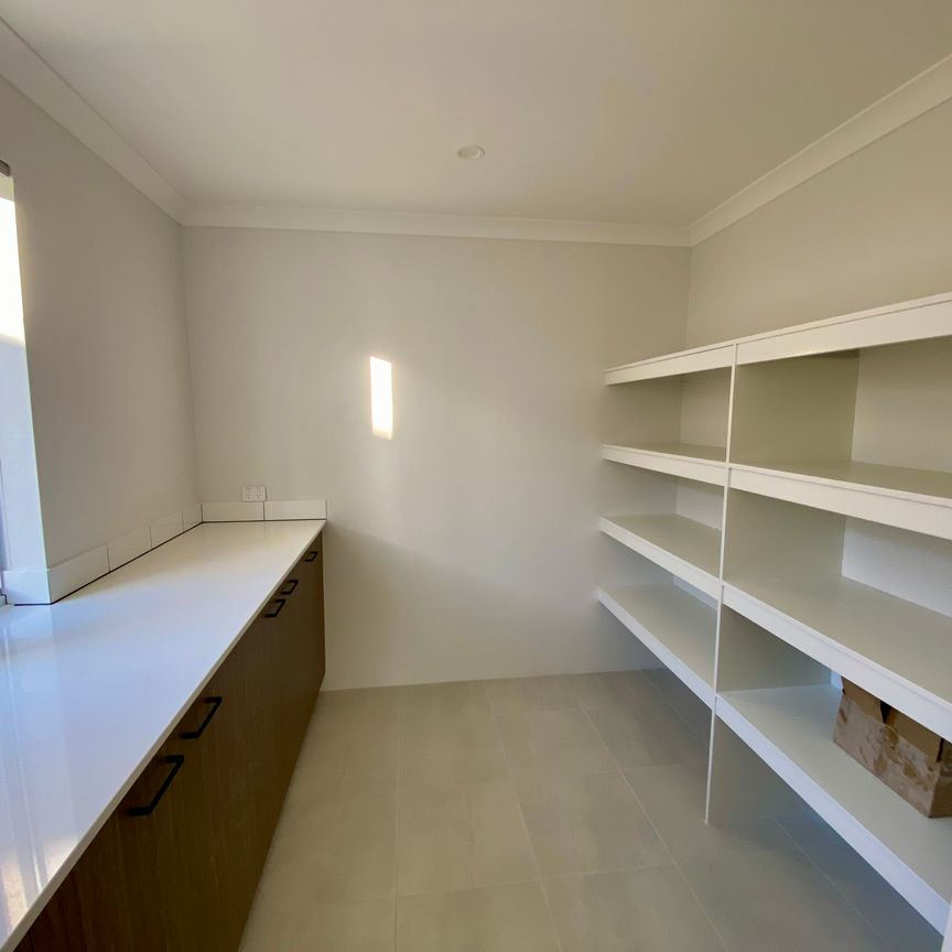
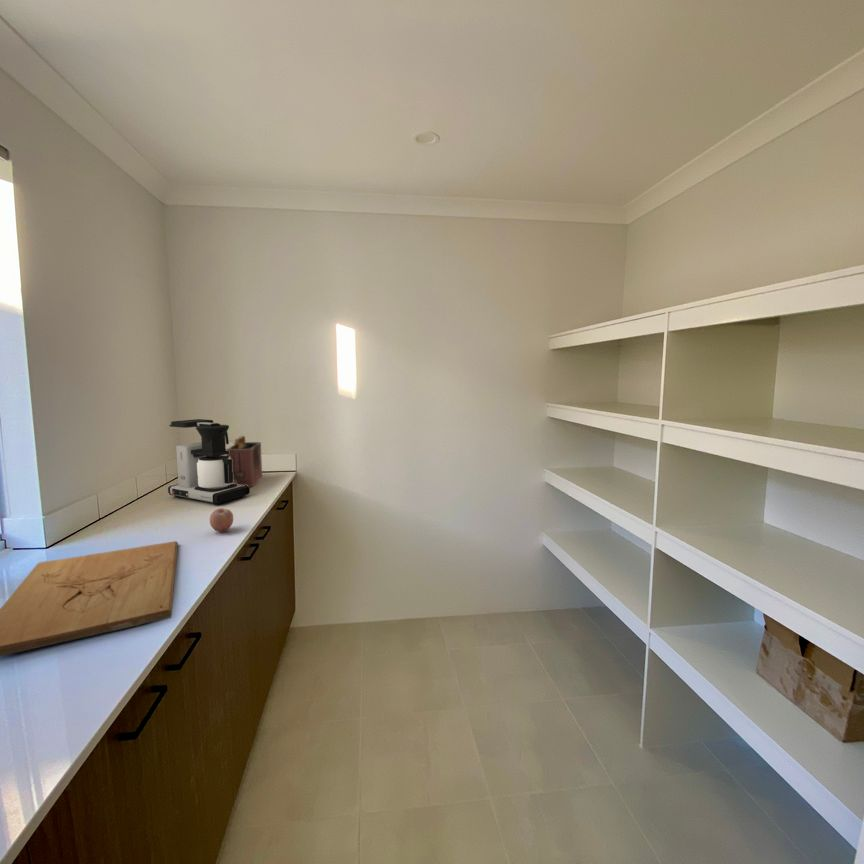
+ toaster (244, 460)
+ cutting board (97, 586)
+ fruit (221, 520)
+ coffee maker (207, 459)
